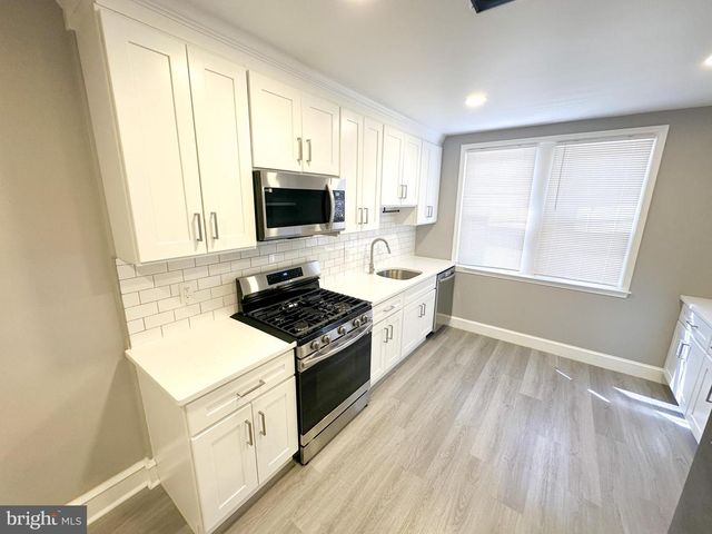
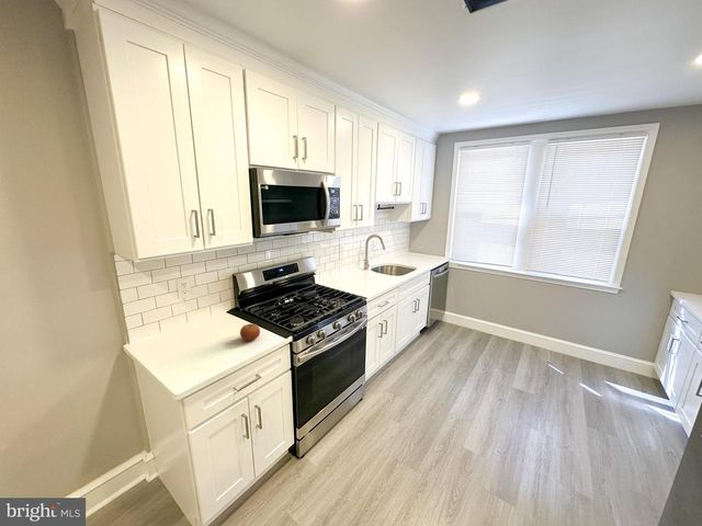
+ fruit (250, 332)
